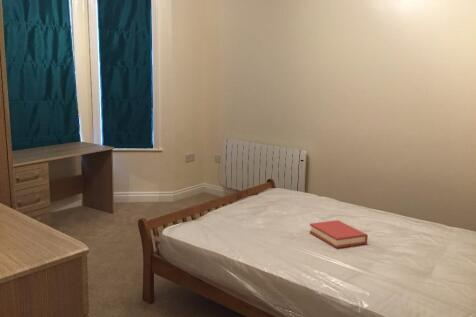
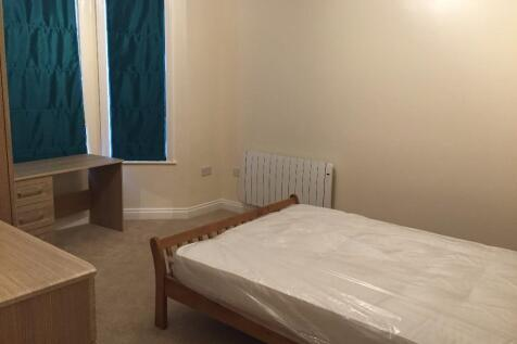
- hardback book (337, 233)
